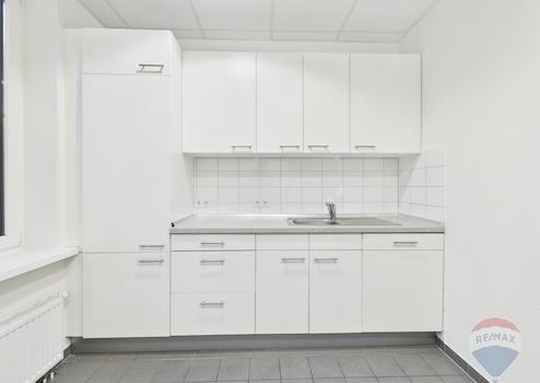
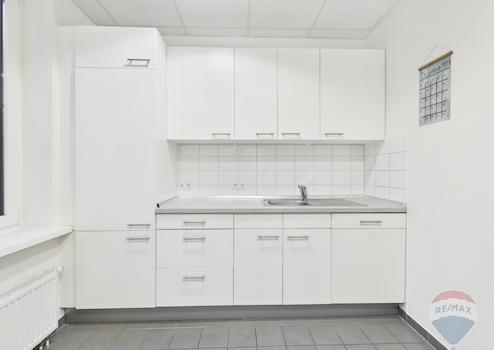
+ calendar (434, 84)
